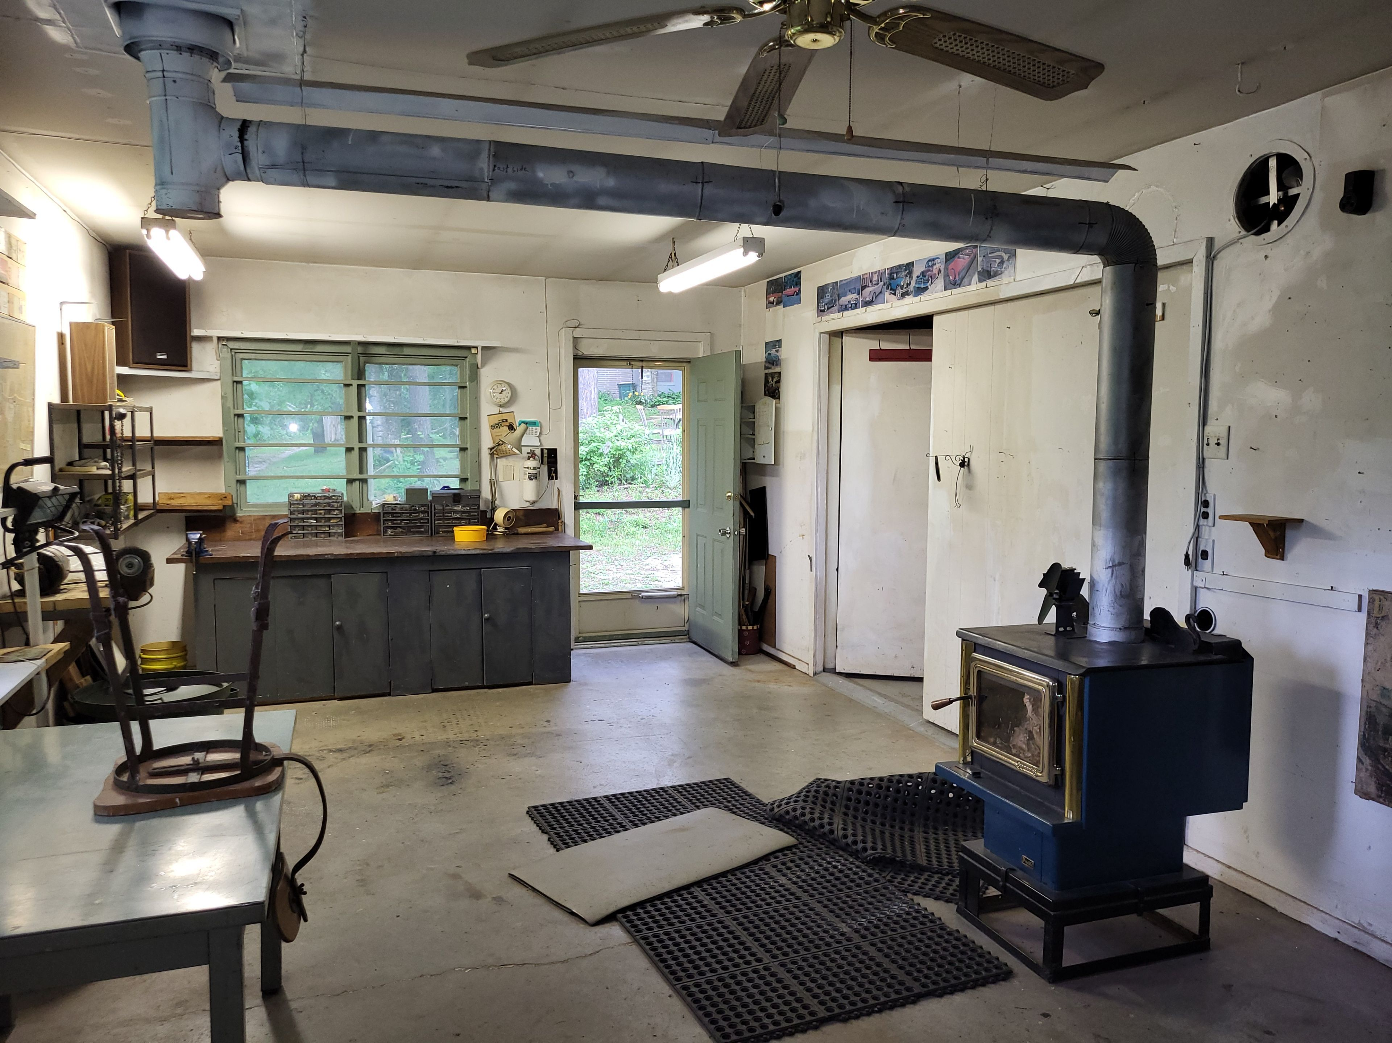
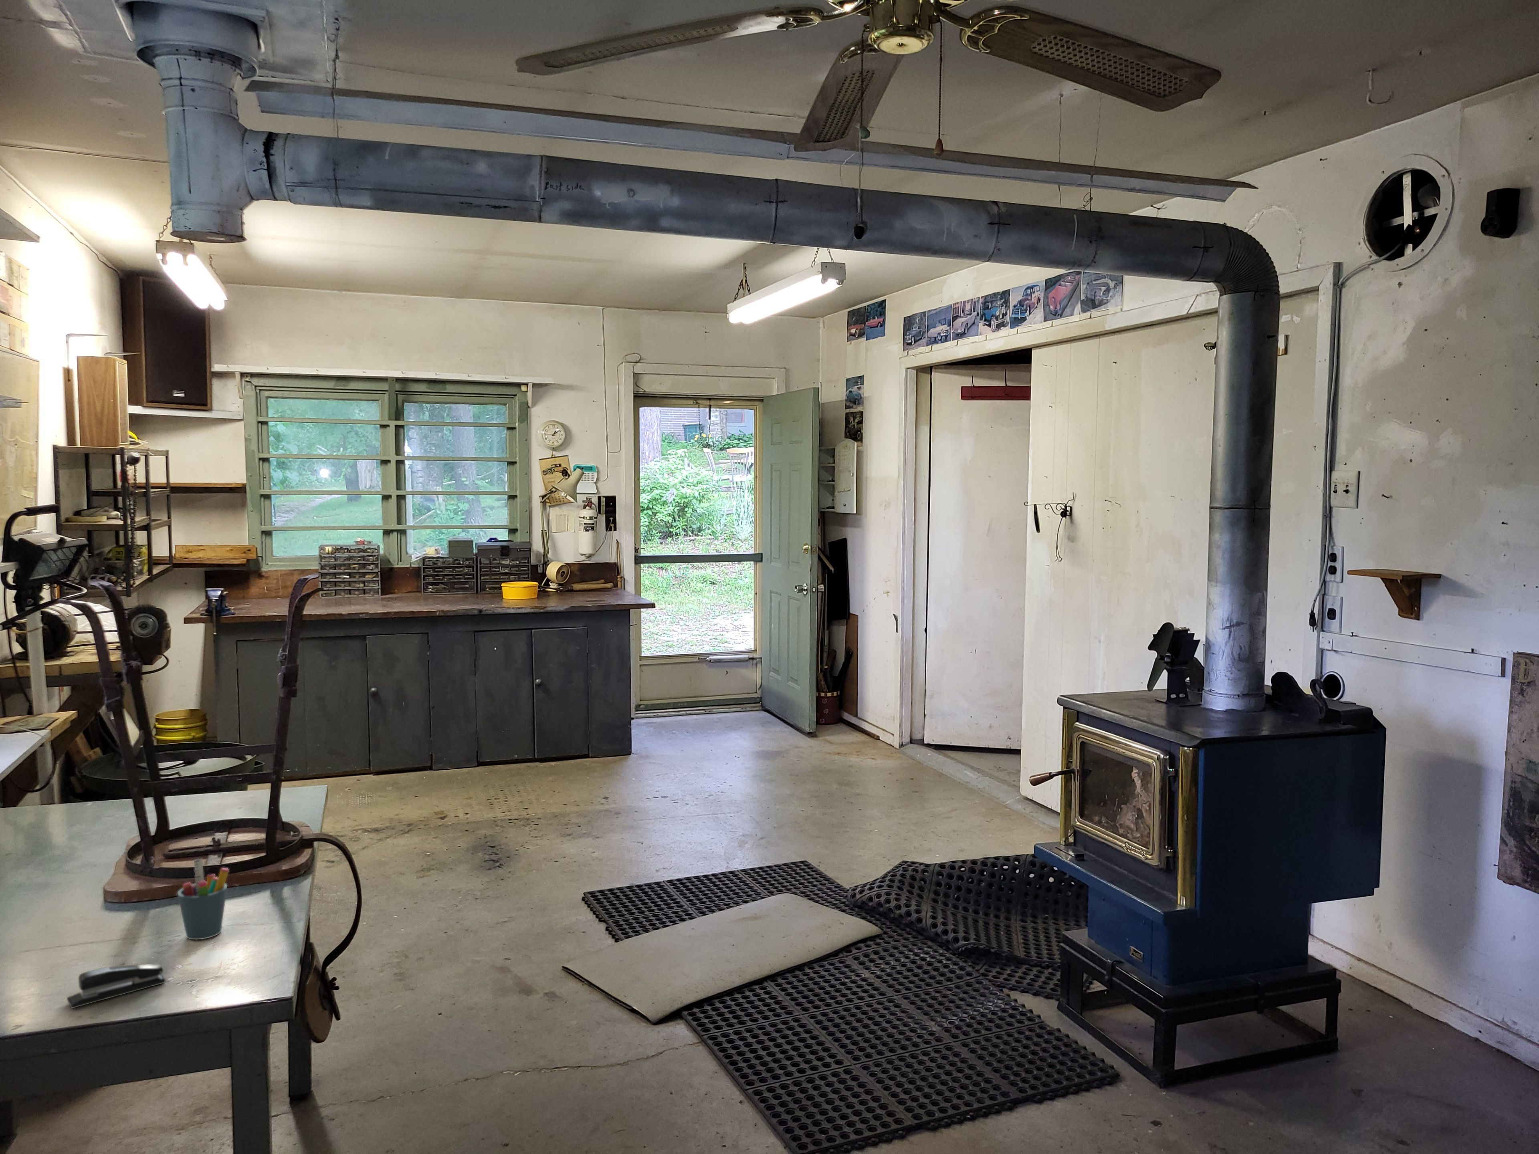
+ stapler (118, 979)
+ pen holder (204, 899)
